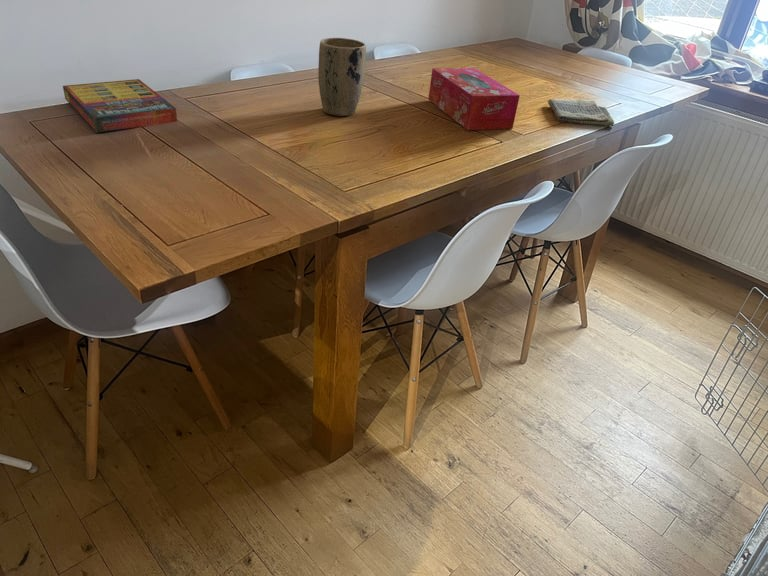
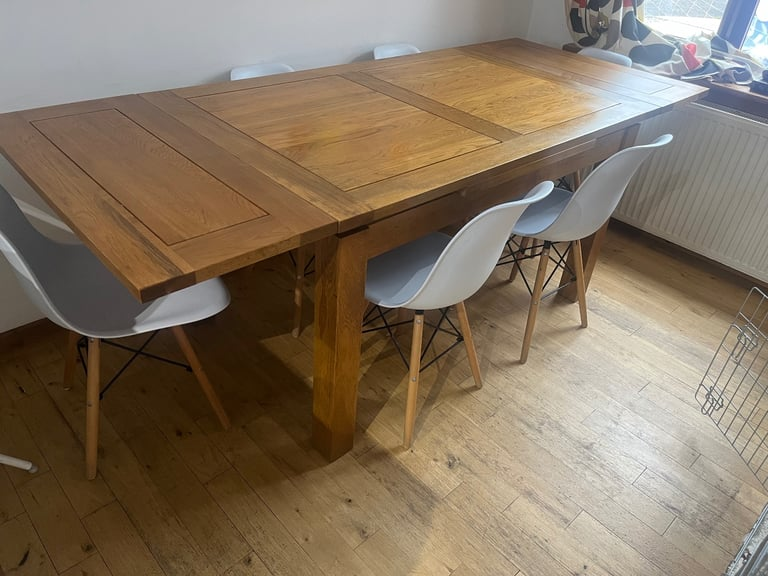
- dish towel (581, 110)
- plant pot (341, 78)
- tissue box (471, 97)
- game compilation box (119, 103)
